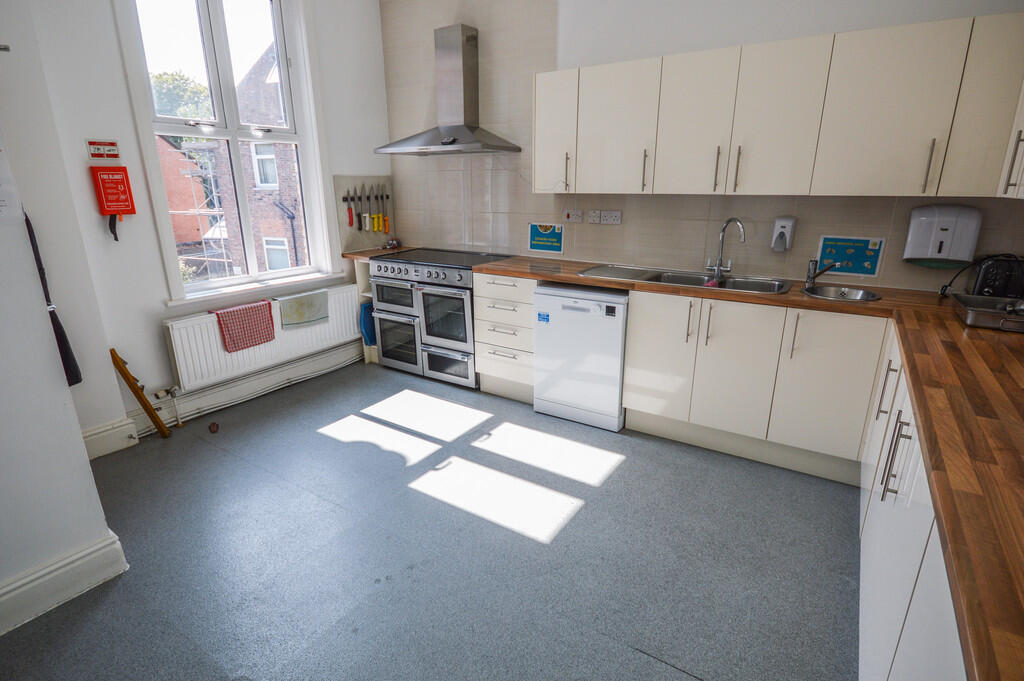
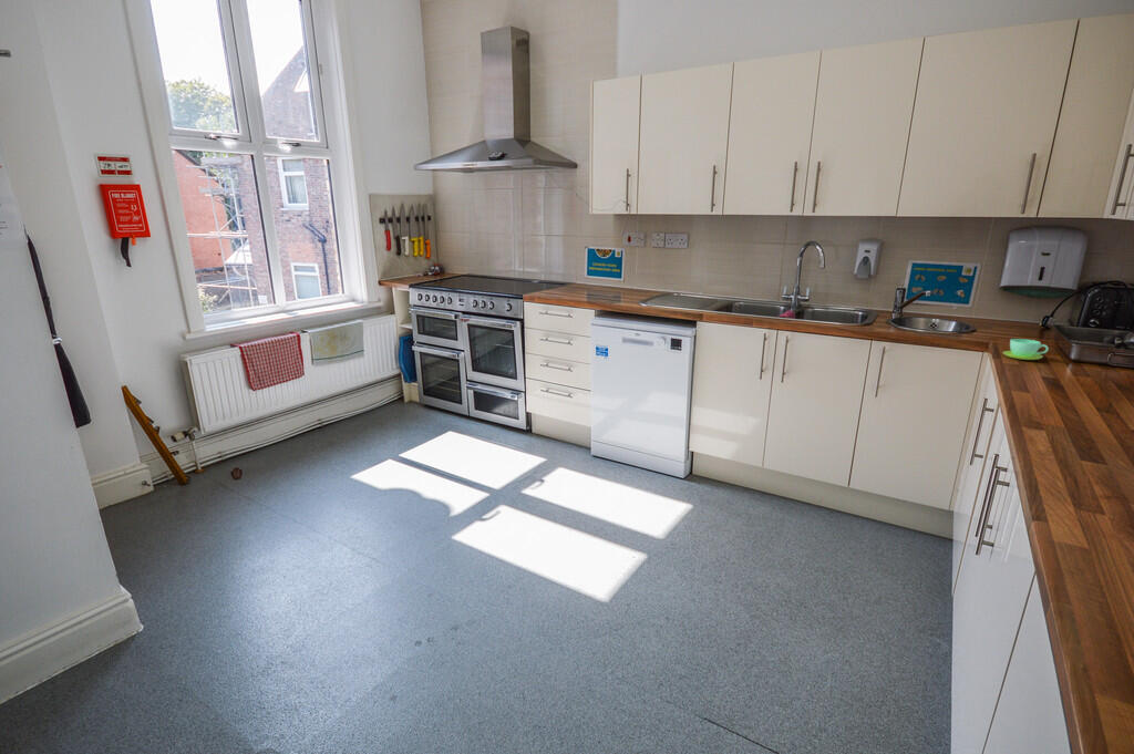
+ cup (1024, 349)
